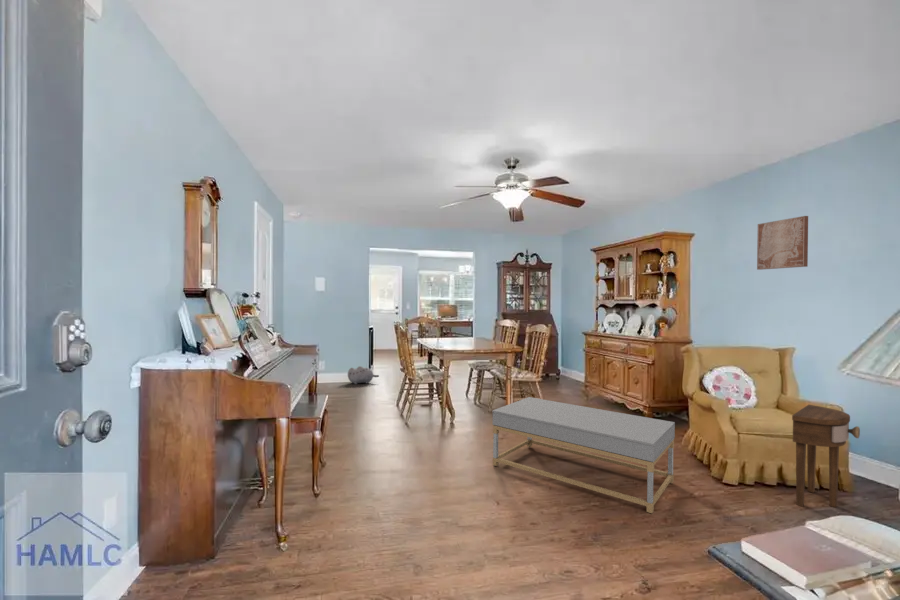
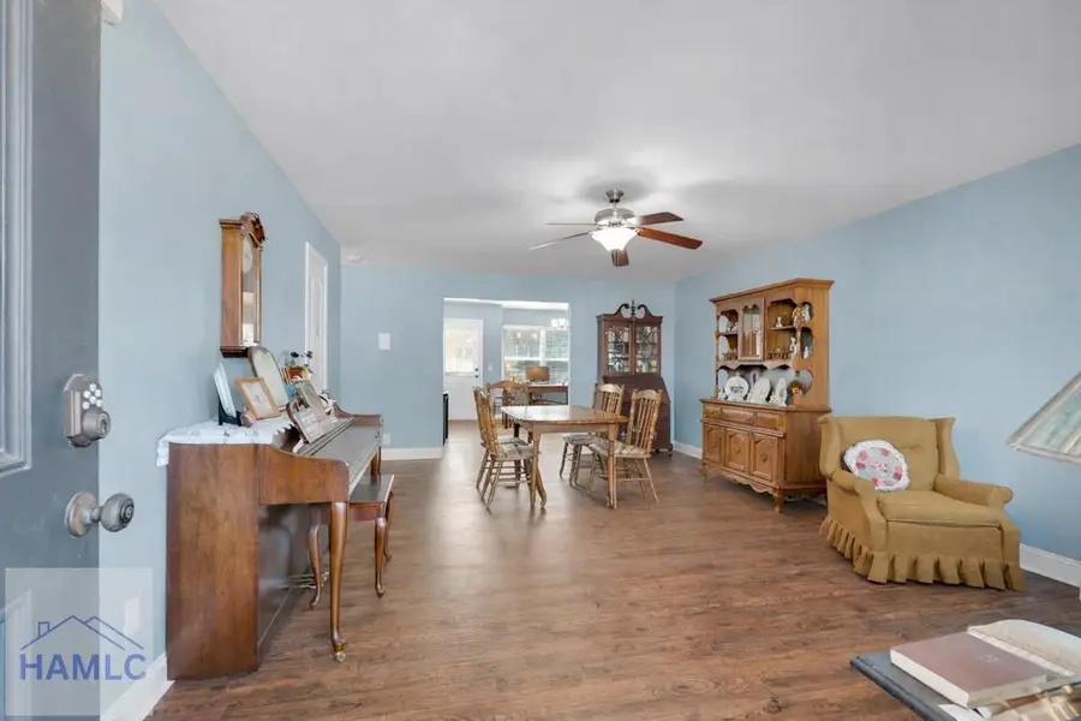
- coffee table (579, 444)
- side table (812, 455)
- wall art (781, 244)
- plush toy (363, 374)
